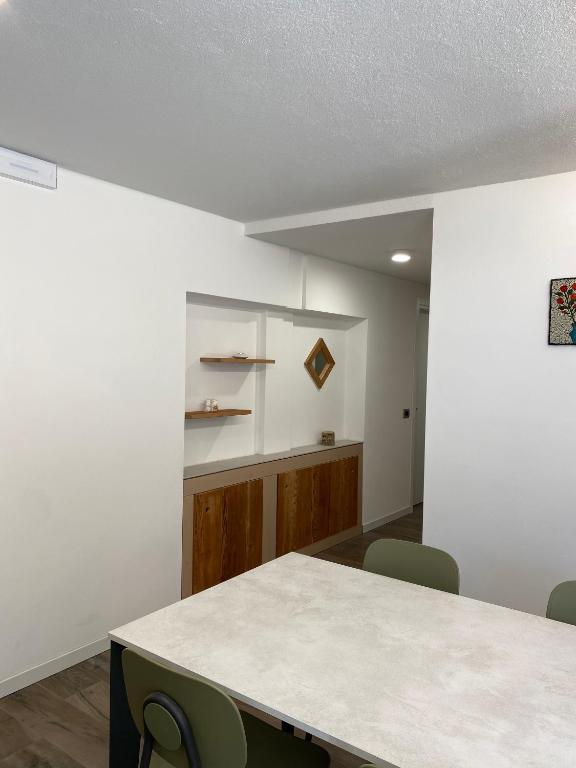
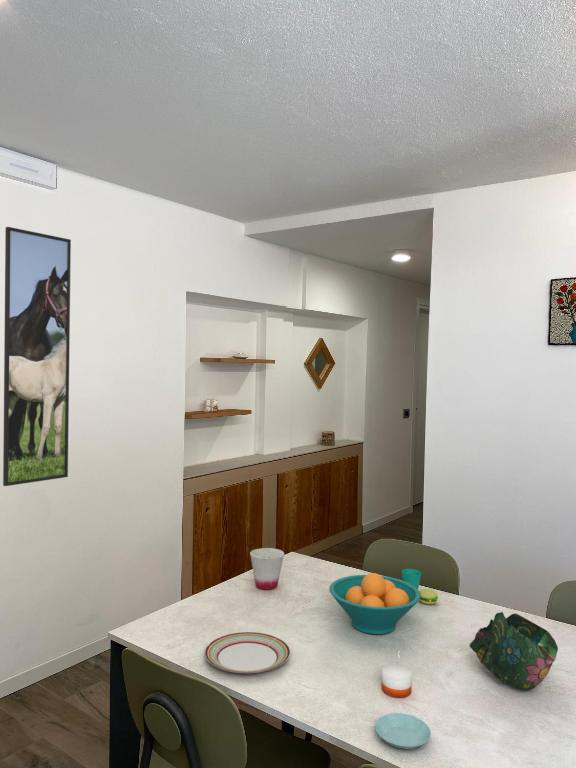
+ plate (247, 654)
+ cup (266, 569)
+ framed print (38, 358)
+ fruit bowl (374, 600)
+ cup (418, 586)
+ saucer (402, 733)
+ decorative bowl (510, 646)
+ candle (397, 669)
